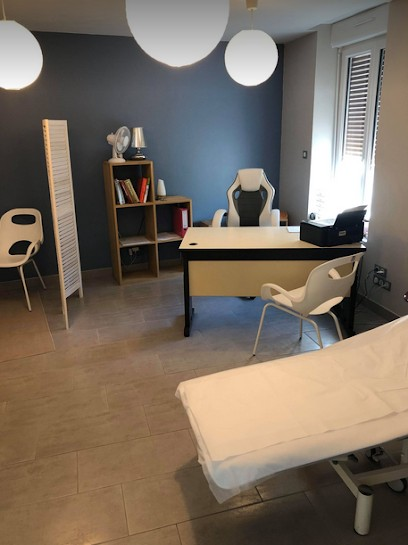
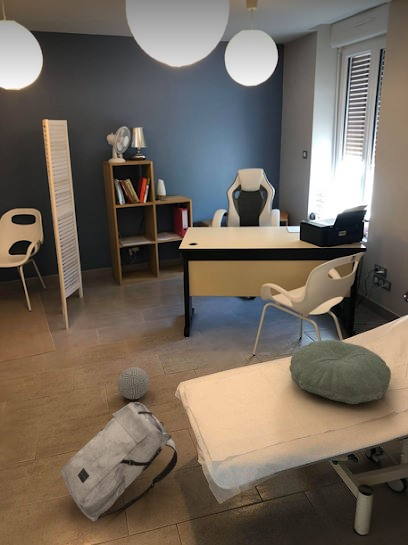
+ decorative ball (133, 382)
+ pillow (338, 368)
+ backpack (120, 455)
